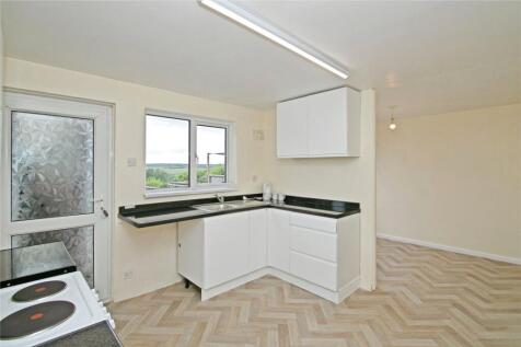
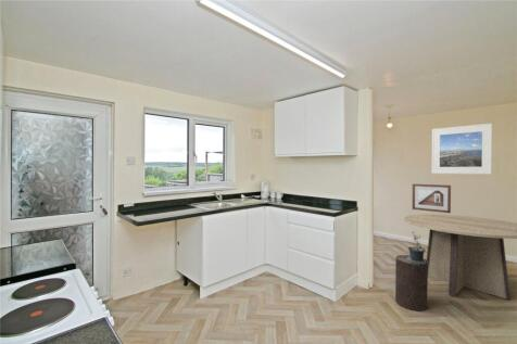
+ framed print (459, 150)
+ stool (411, 281)
+ picture frame (430, 198)
+ dining table (463, 254)
+ potted plant (416, 245)
